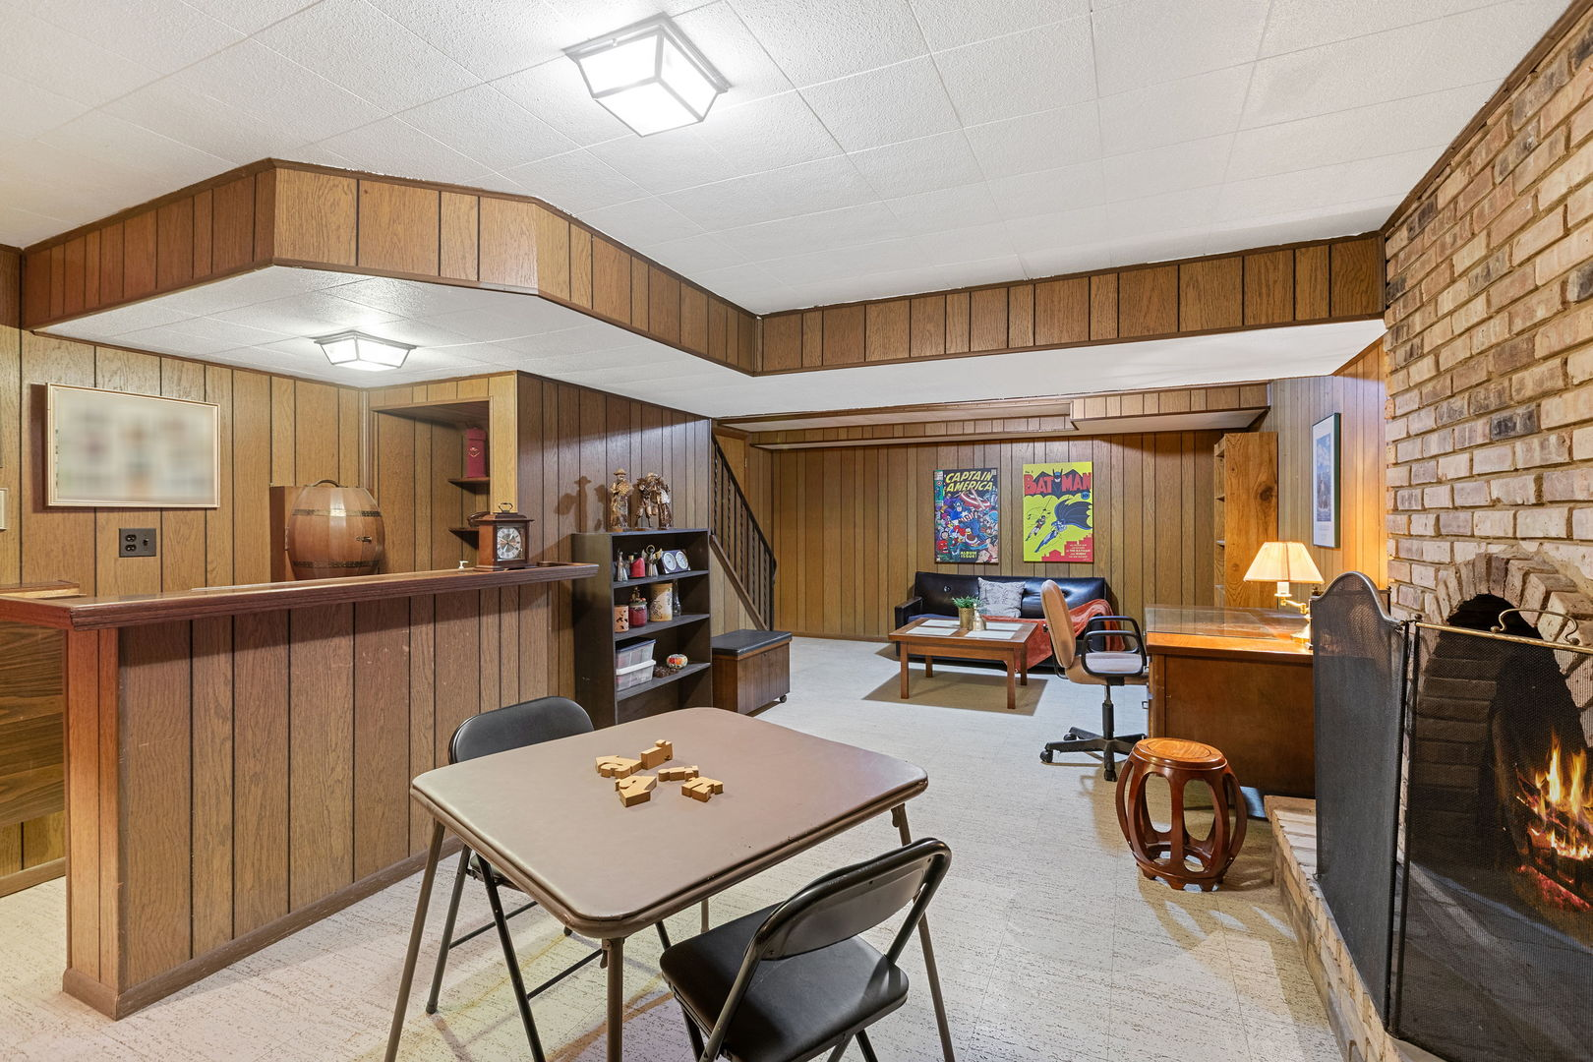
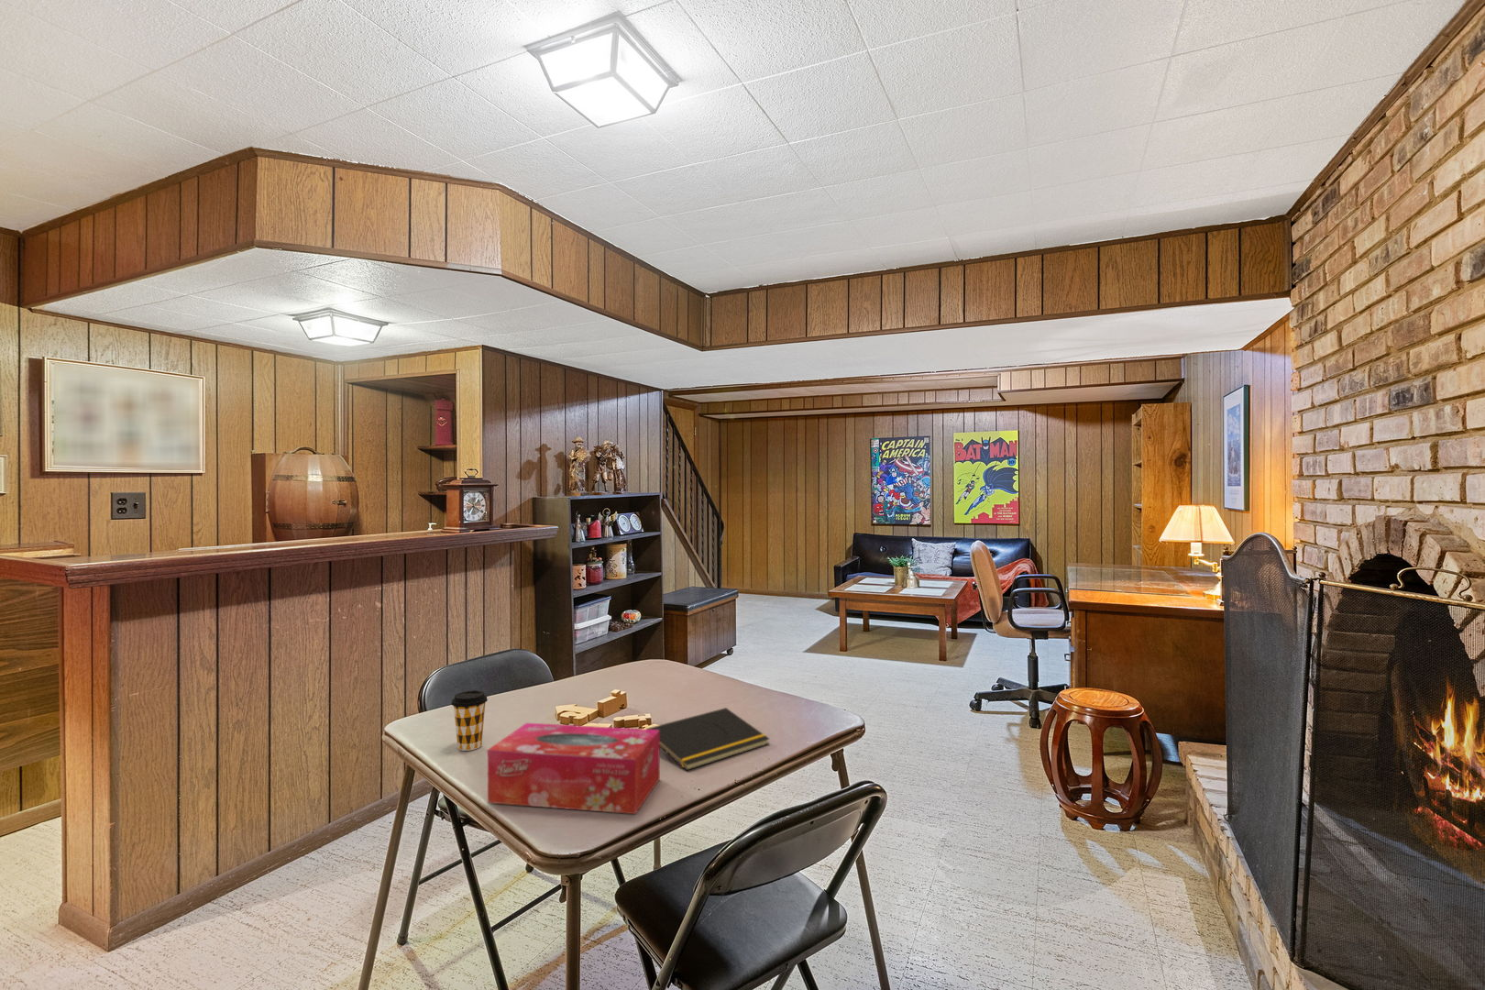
+ tissue box (577, 765)
+ notepad (707, 736)
+ coffee cup (470, 720)
